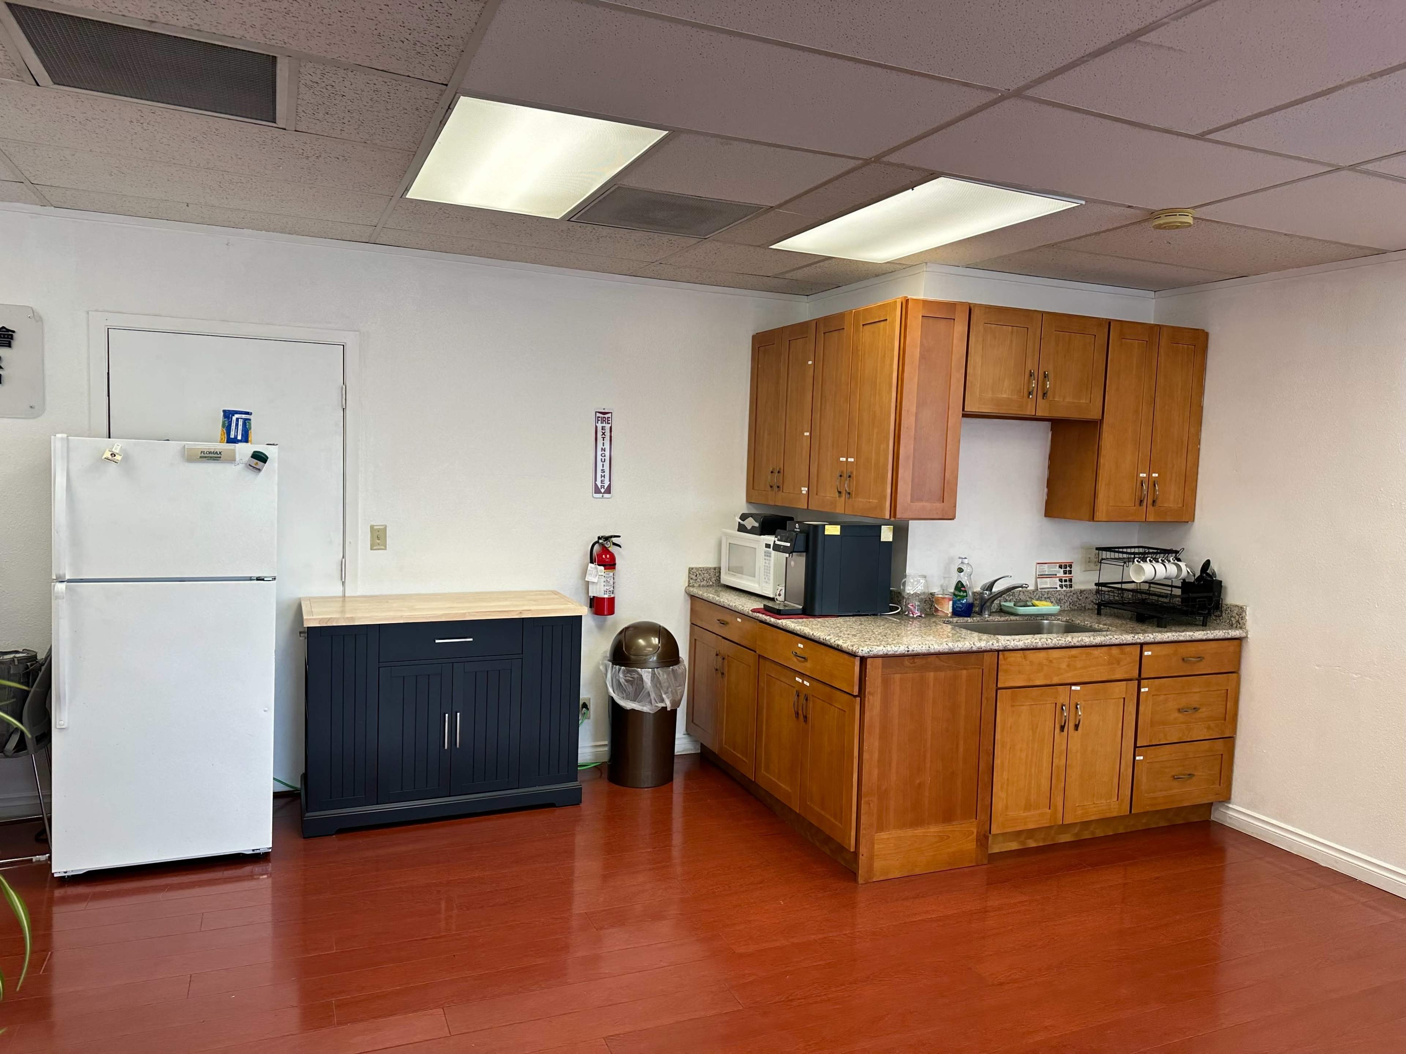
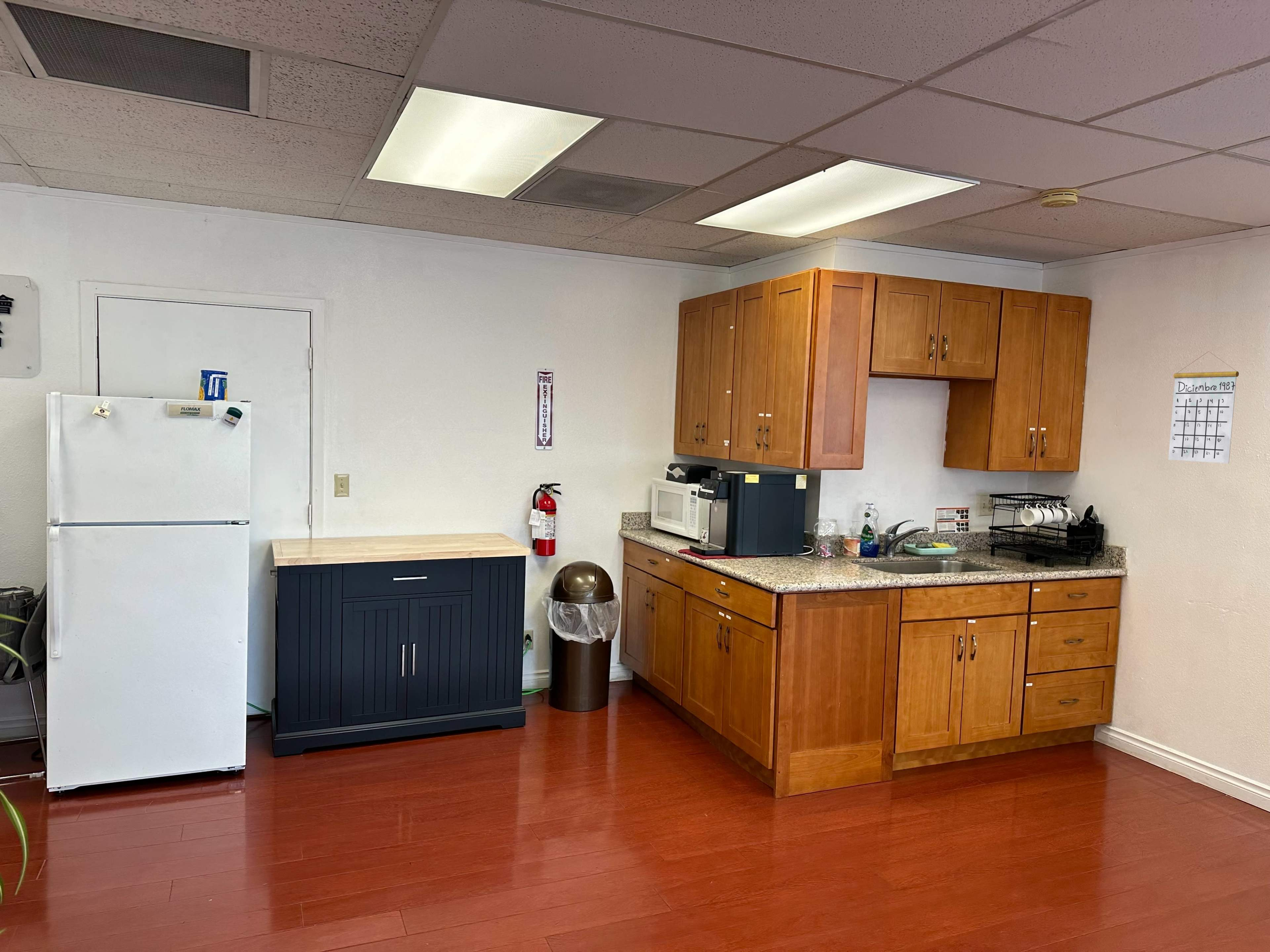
+ calendar (1203, 406)
